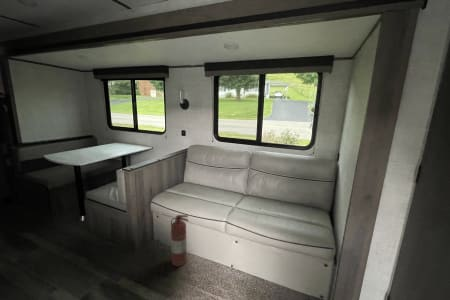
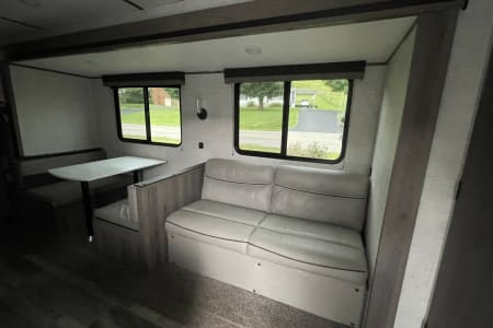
- fire extinguisher (179, 238)
